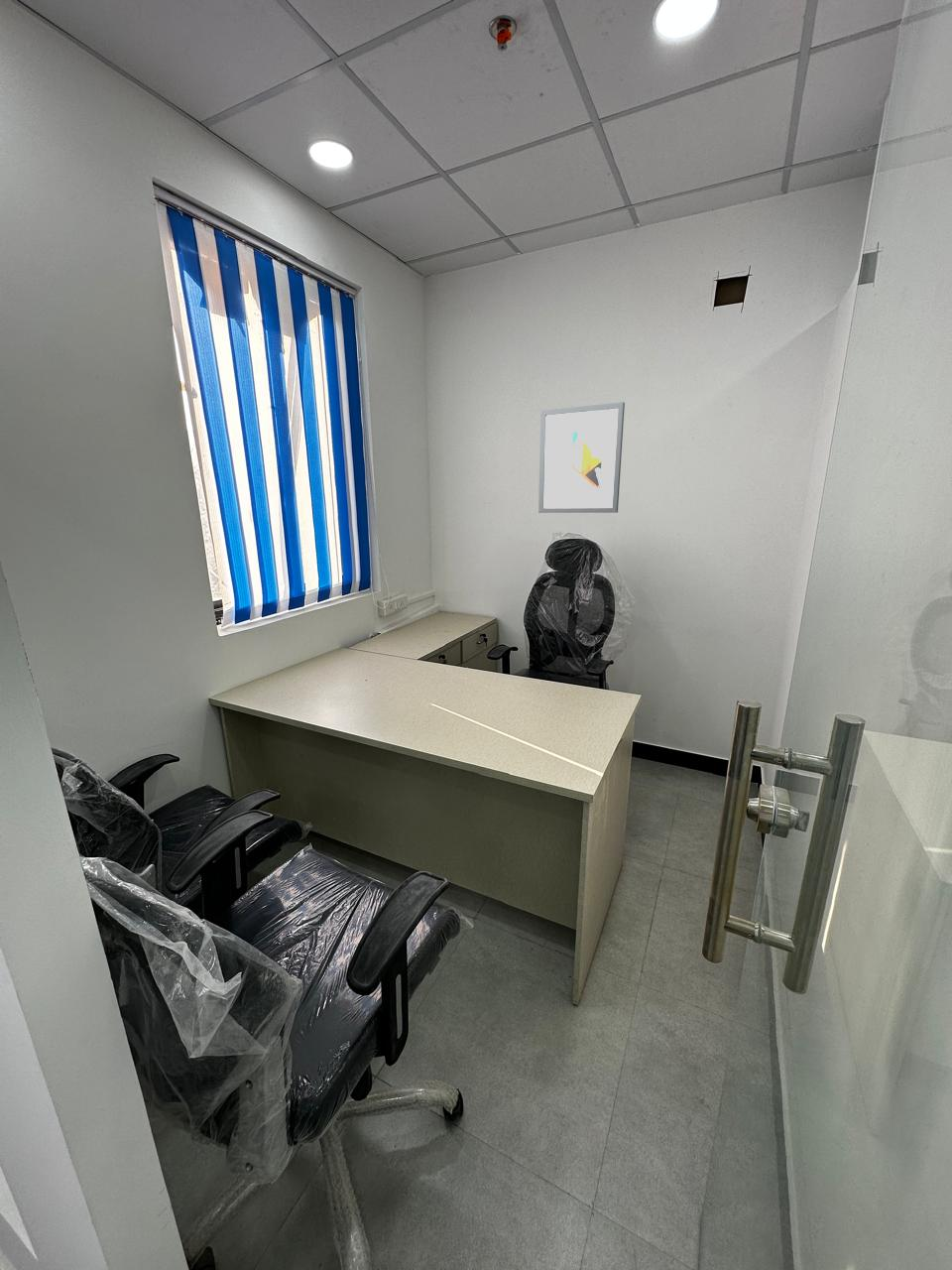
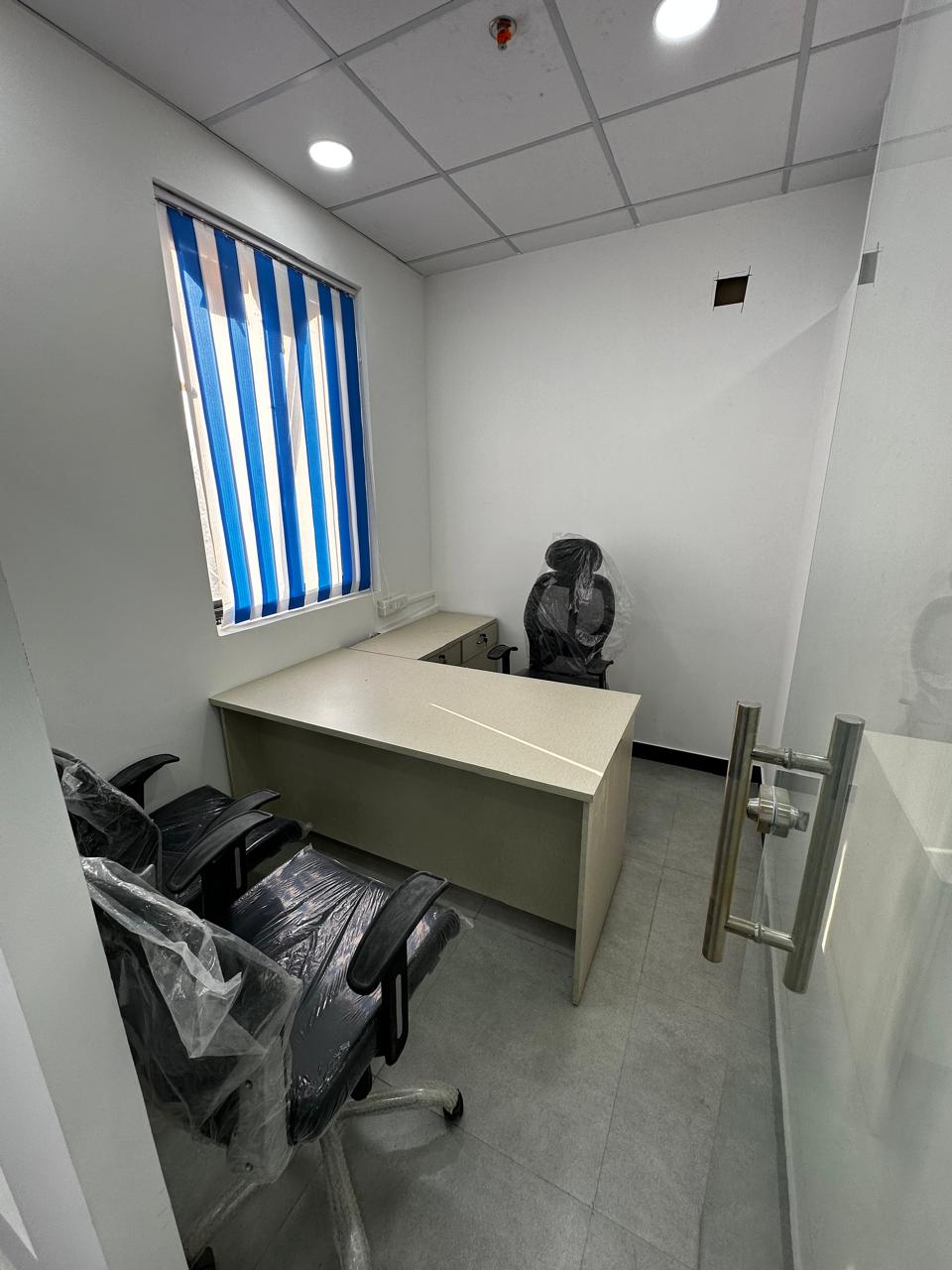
- wall art (578, 460)
